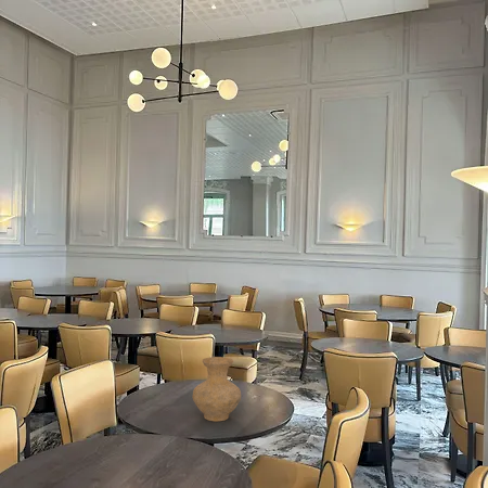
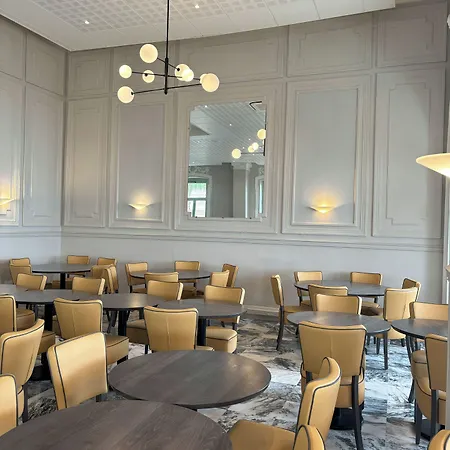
- vase (217, 388)
